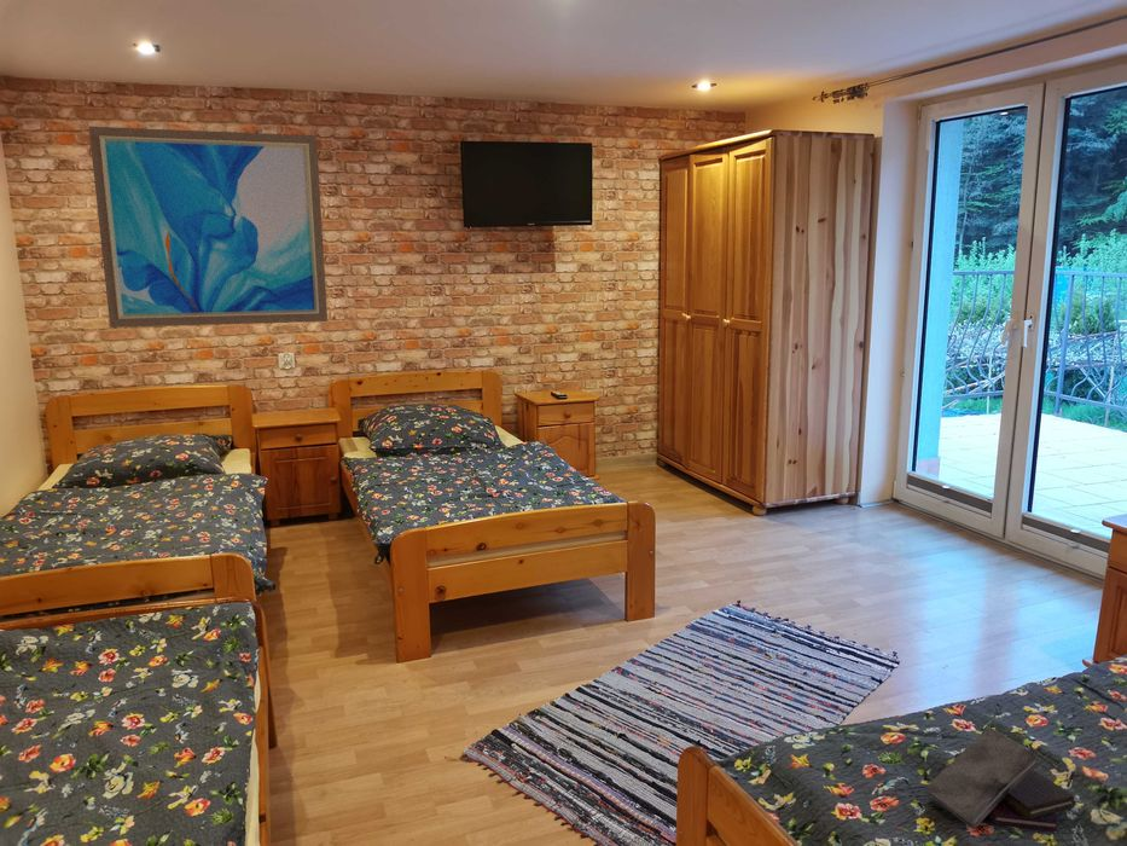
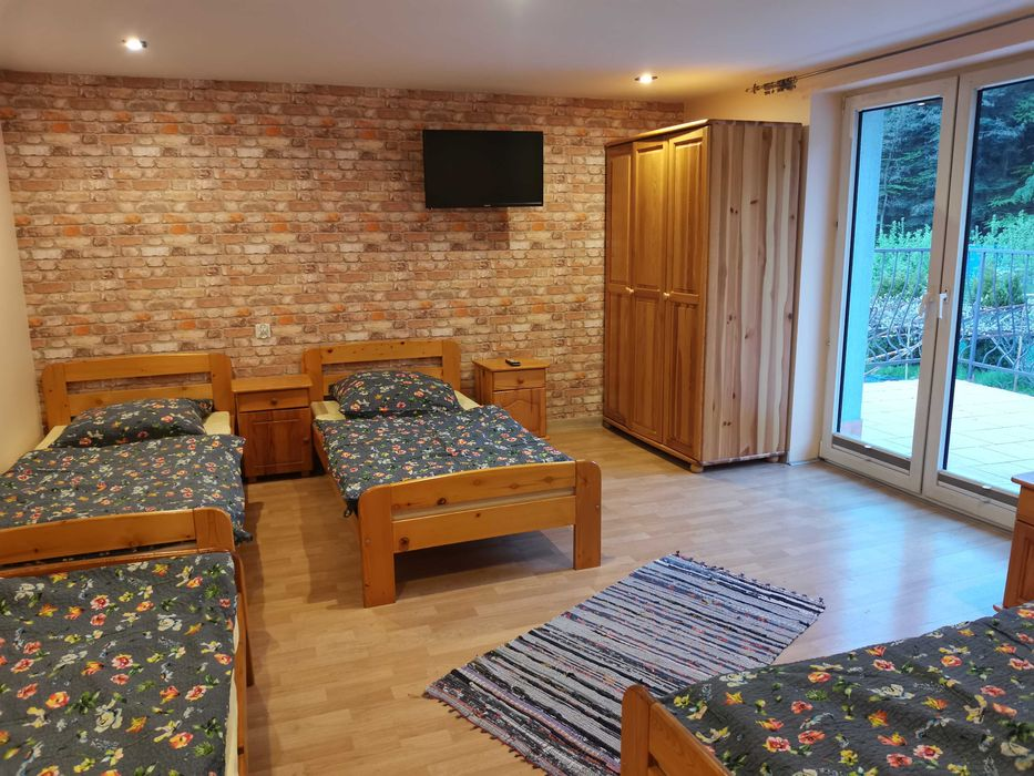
- wall art (215, 230)
- book (994, 770)
